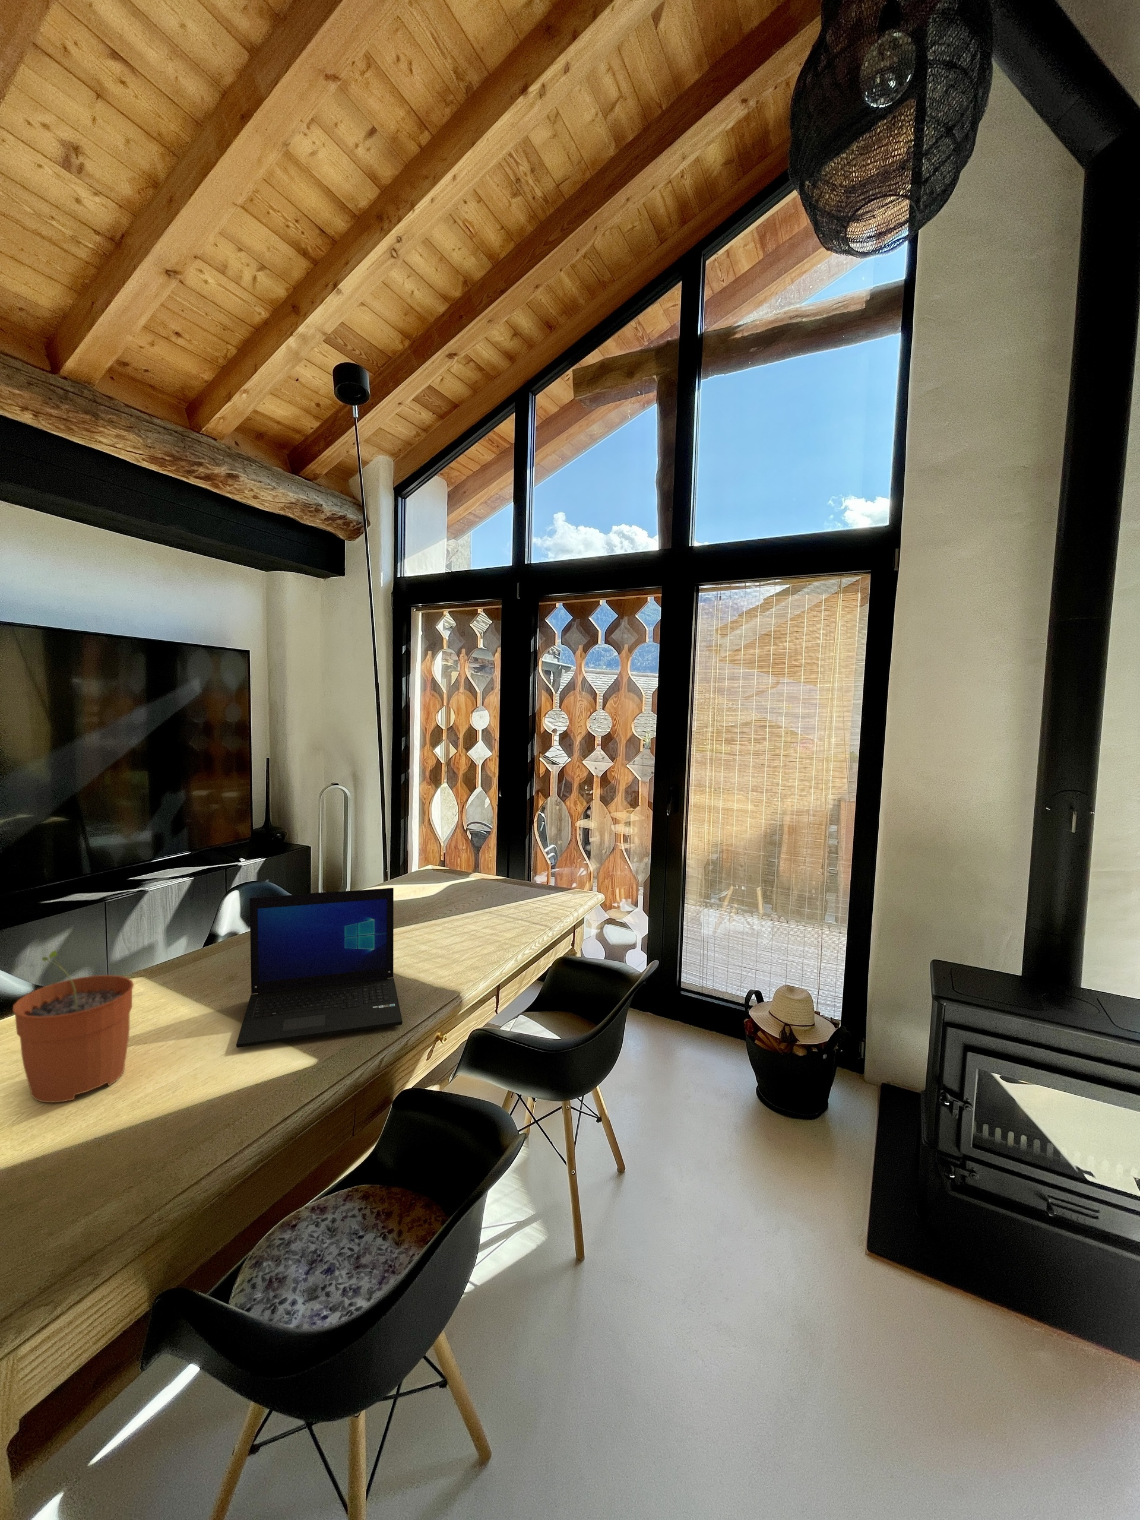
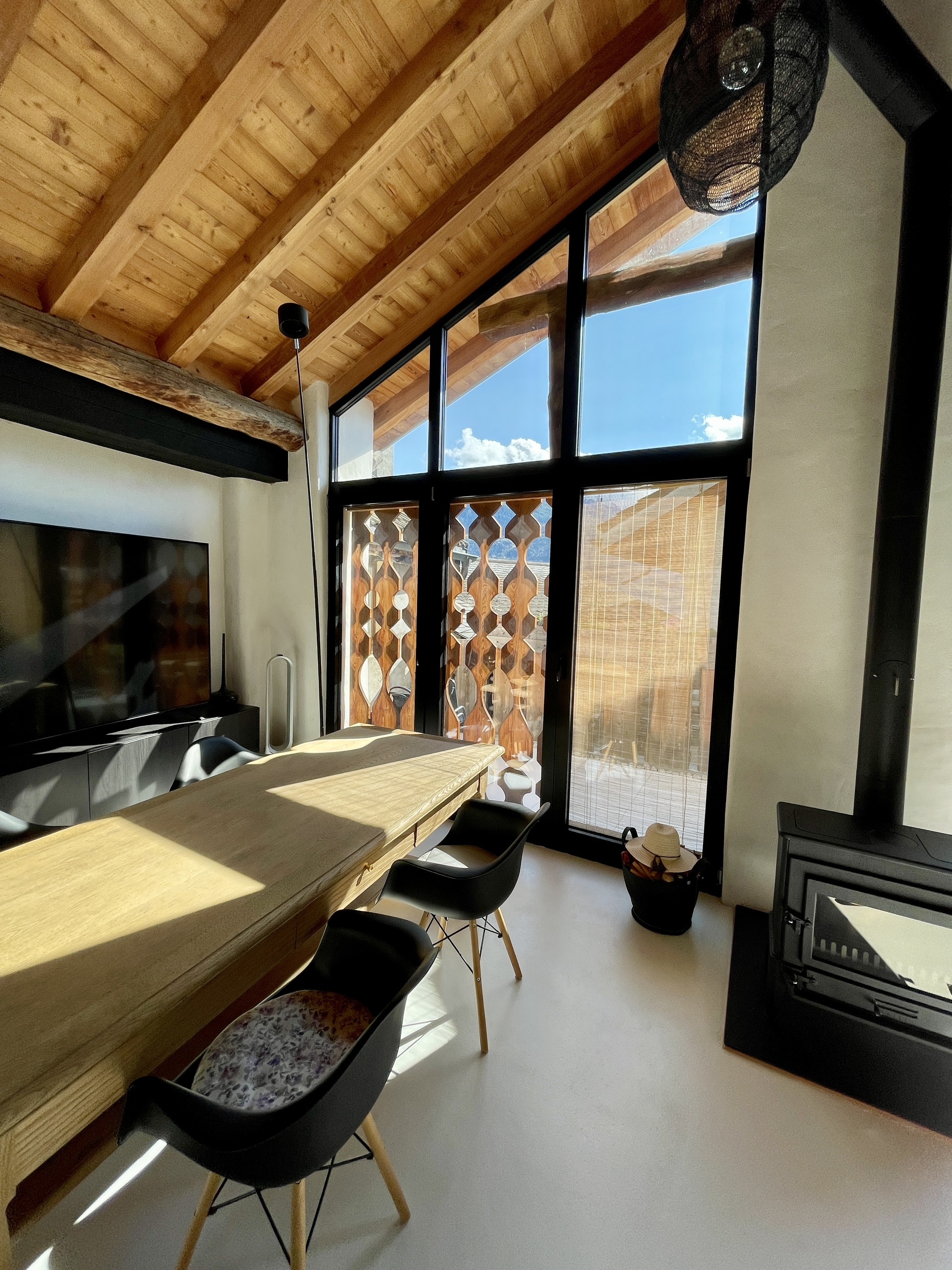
- laptop (323, 960)
- plant pot (77, 1015)
